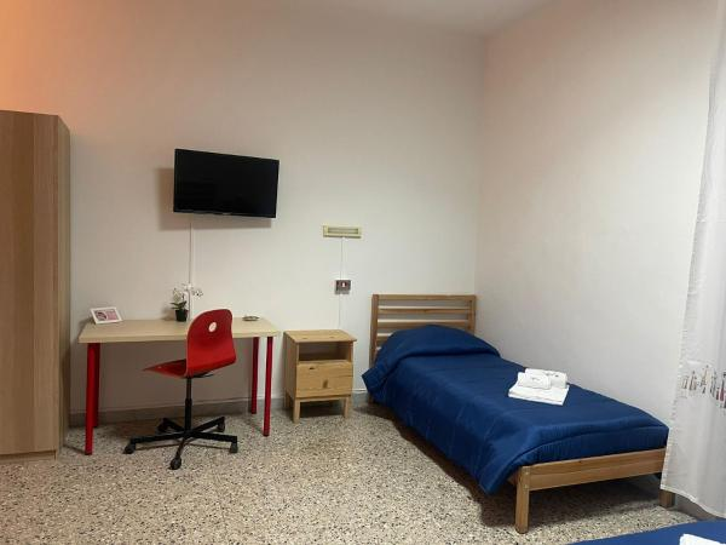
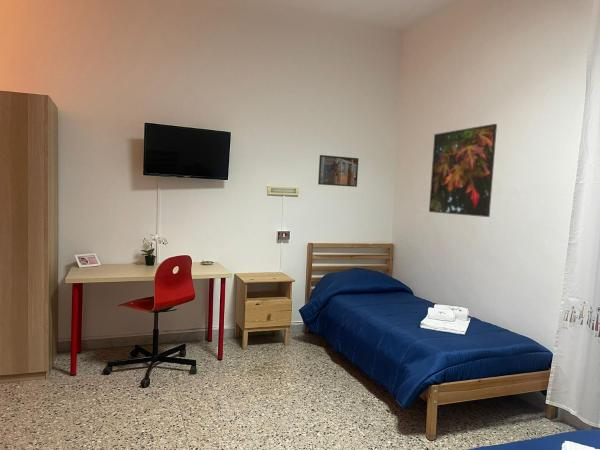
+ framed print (459, 172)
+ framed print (338, 171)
